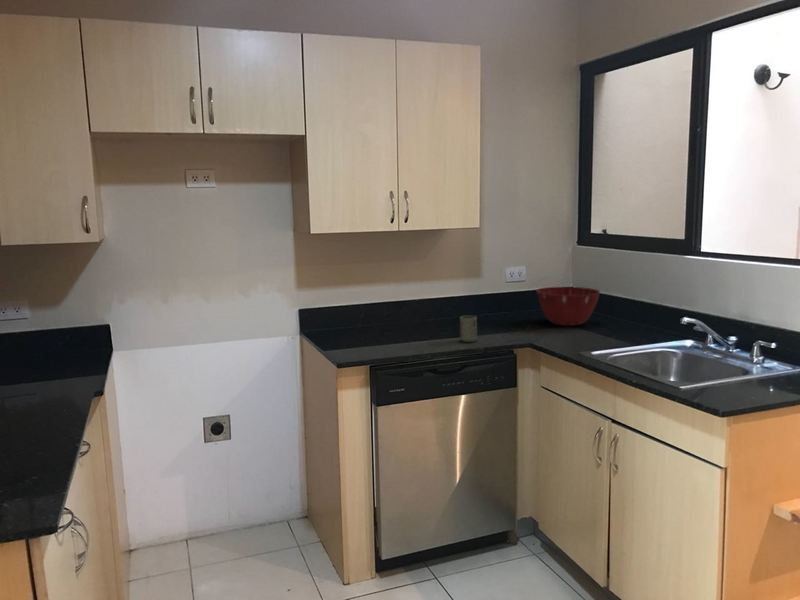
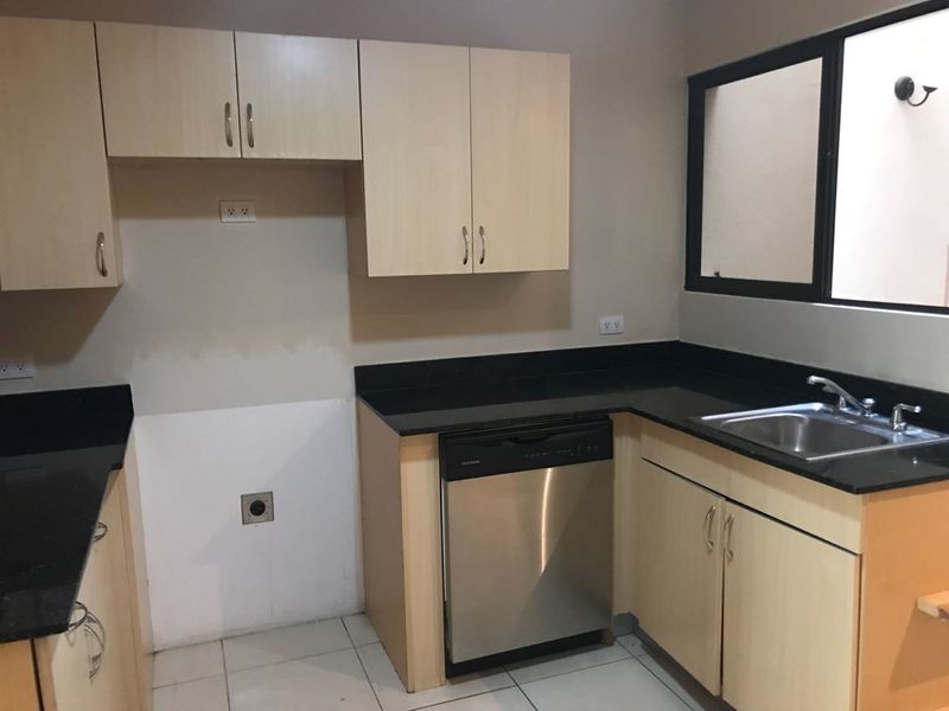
- mixing bowl (567, 306)
- cup (468, 328)
